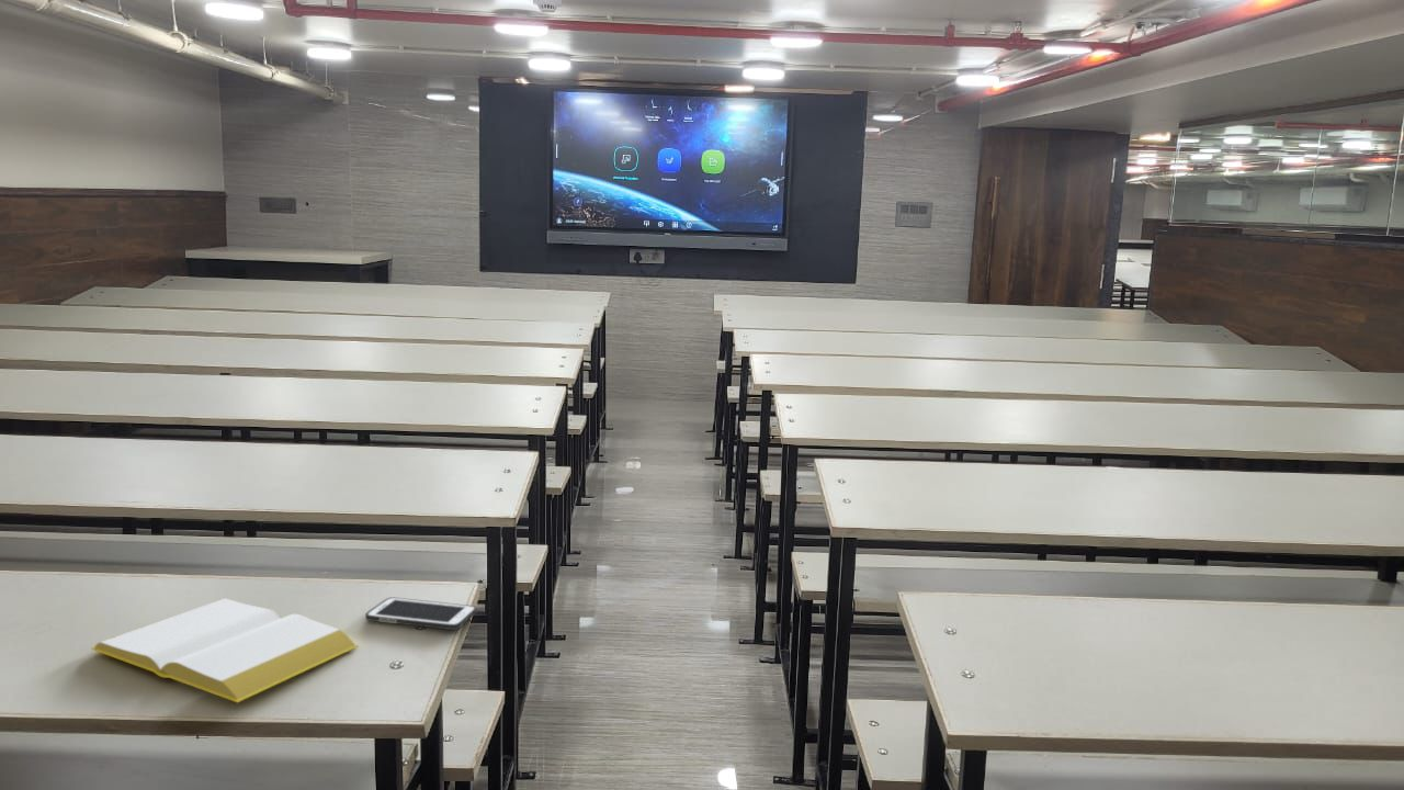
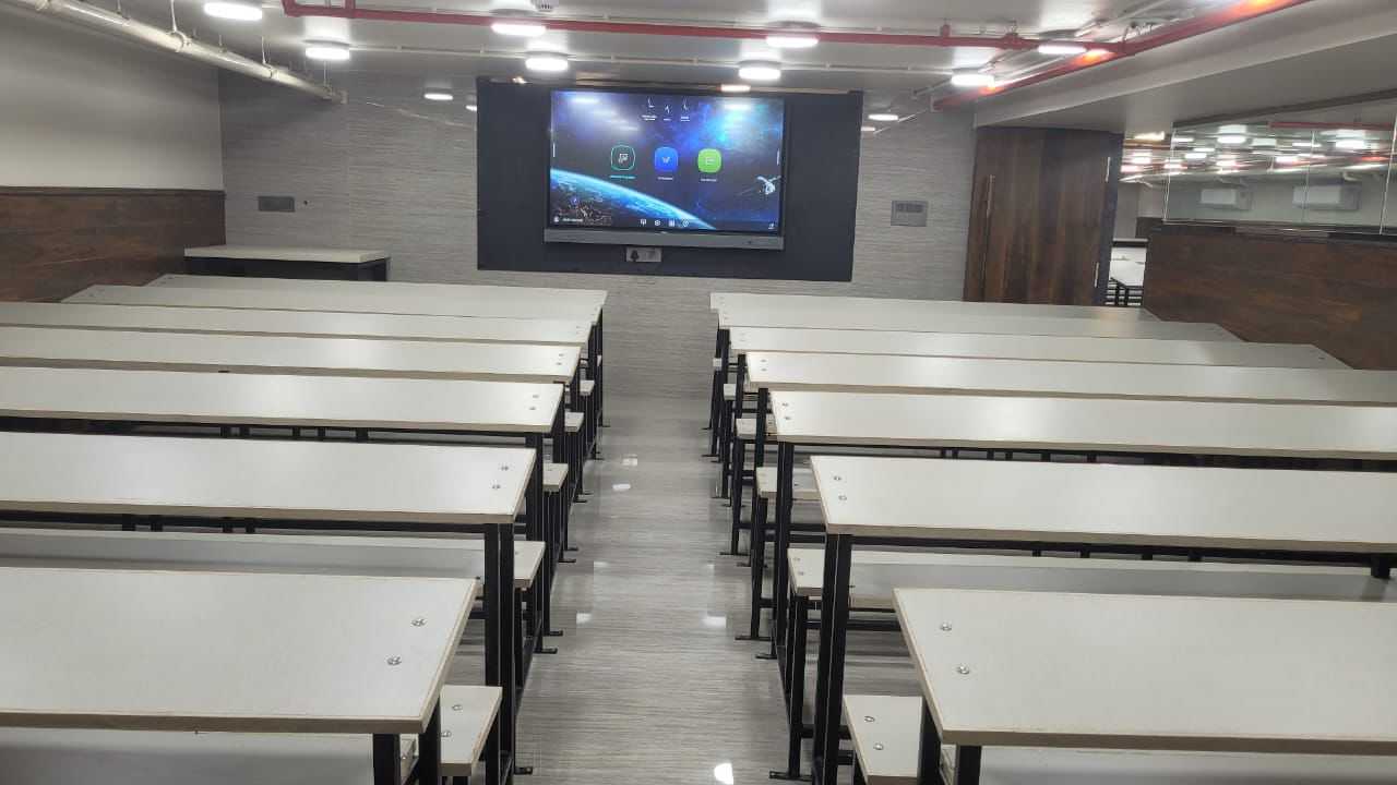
- notepad (227, 641)
- cell phone (421, 613)
